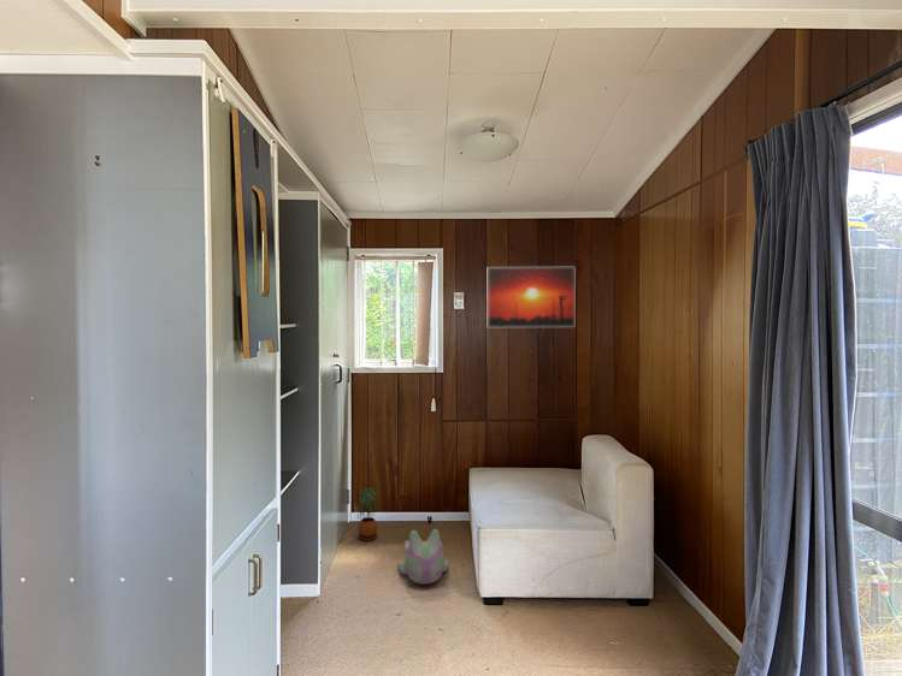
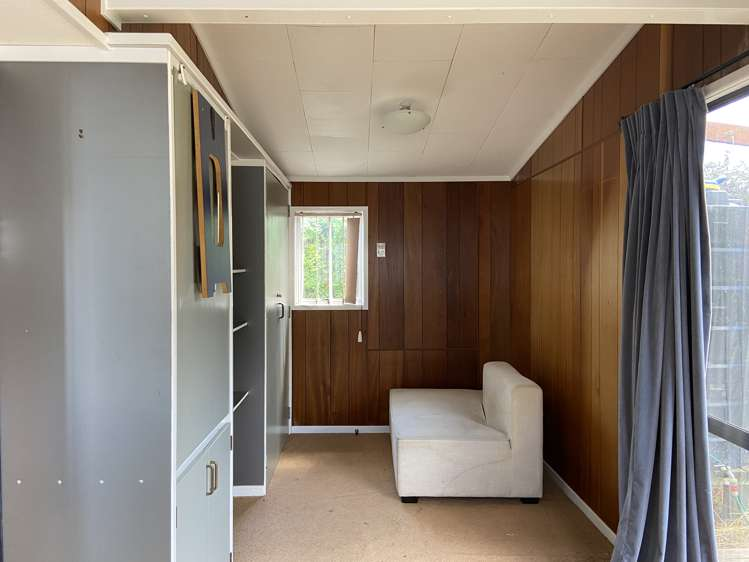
- potted plant (367, 511)
- plush toy (424, 552)
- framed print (530, 297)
